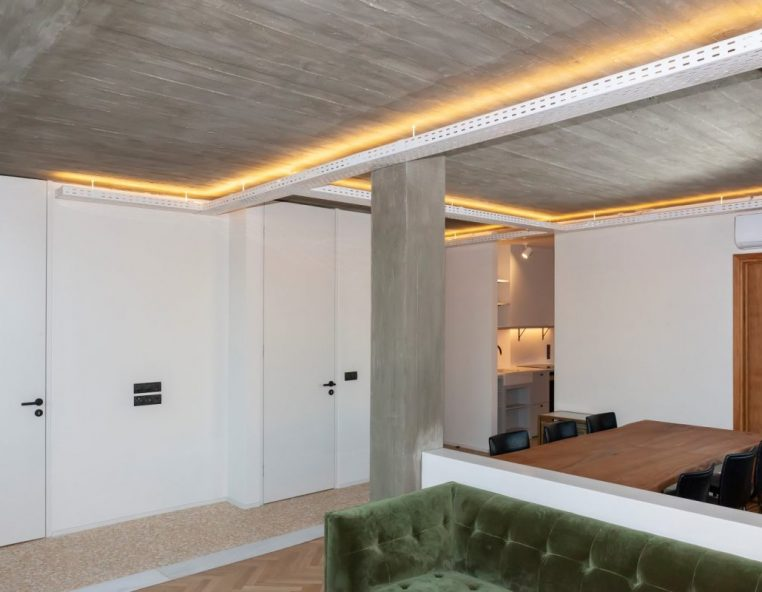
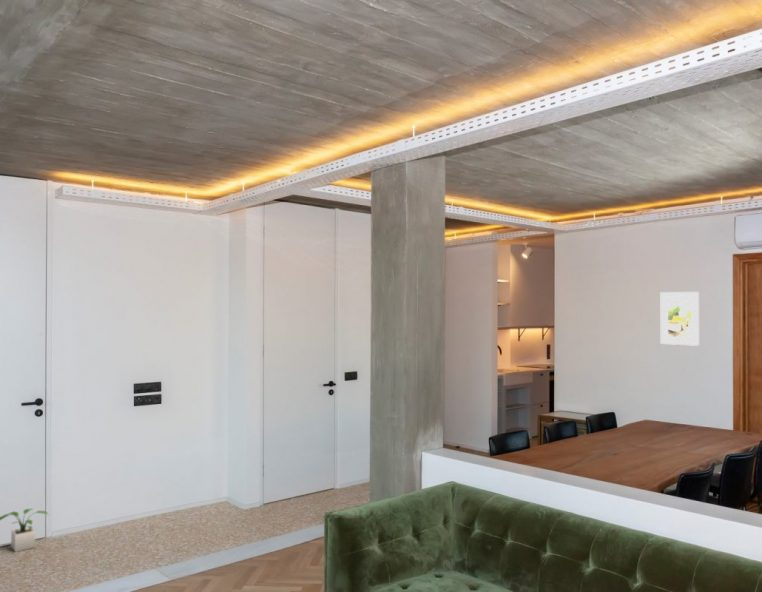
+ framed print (679, 318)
+ potted plant (20, 529)
